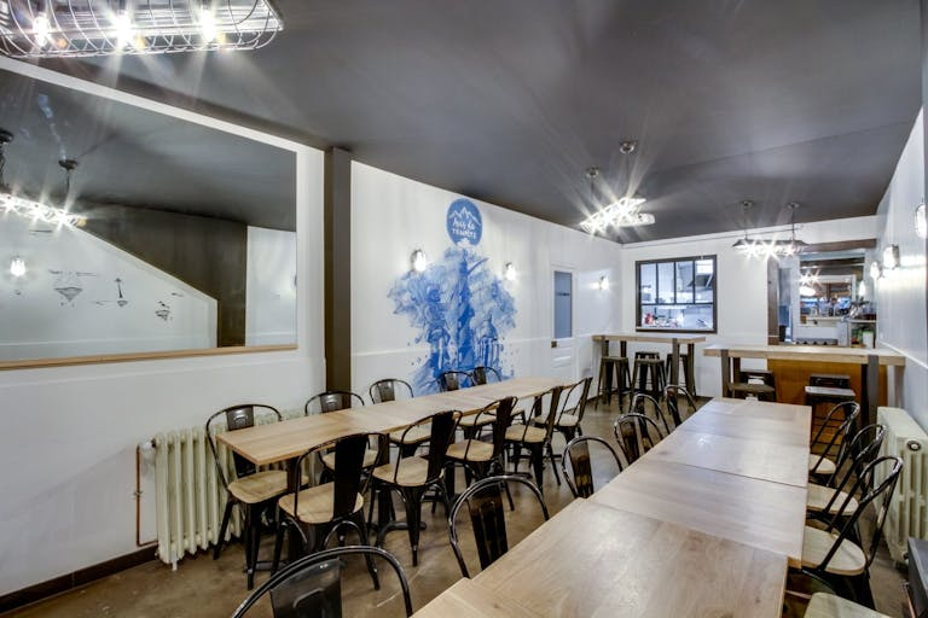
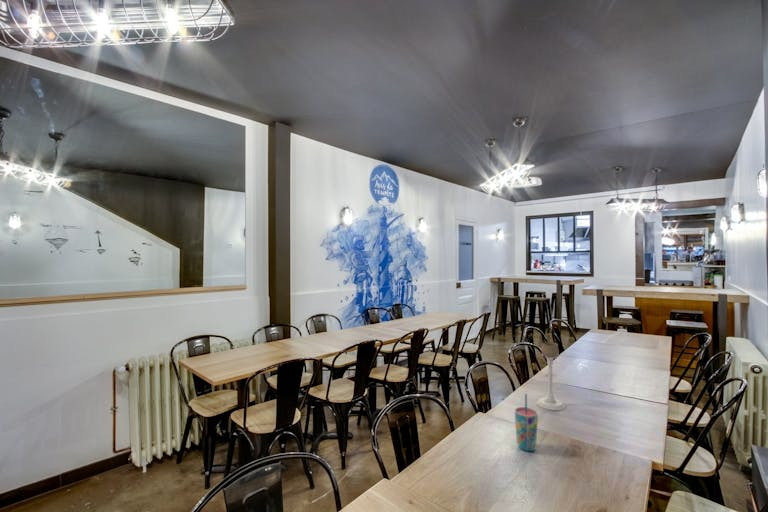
+ candle holder (550, 374)
+ cup (526, 420)
